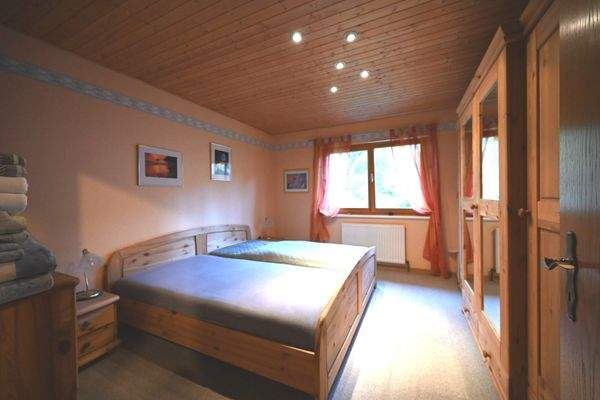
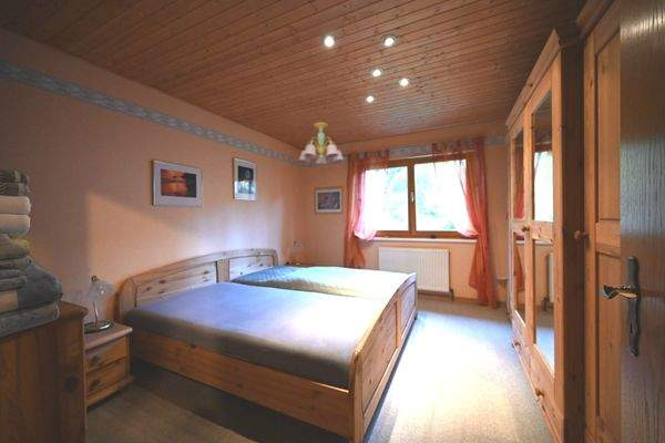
+ chandelier (320, 143)
